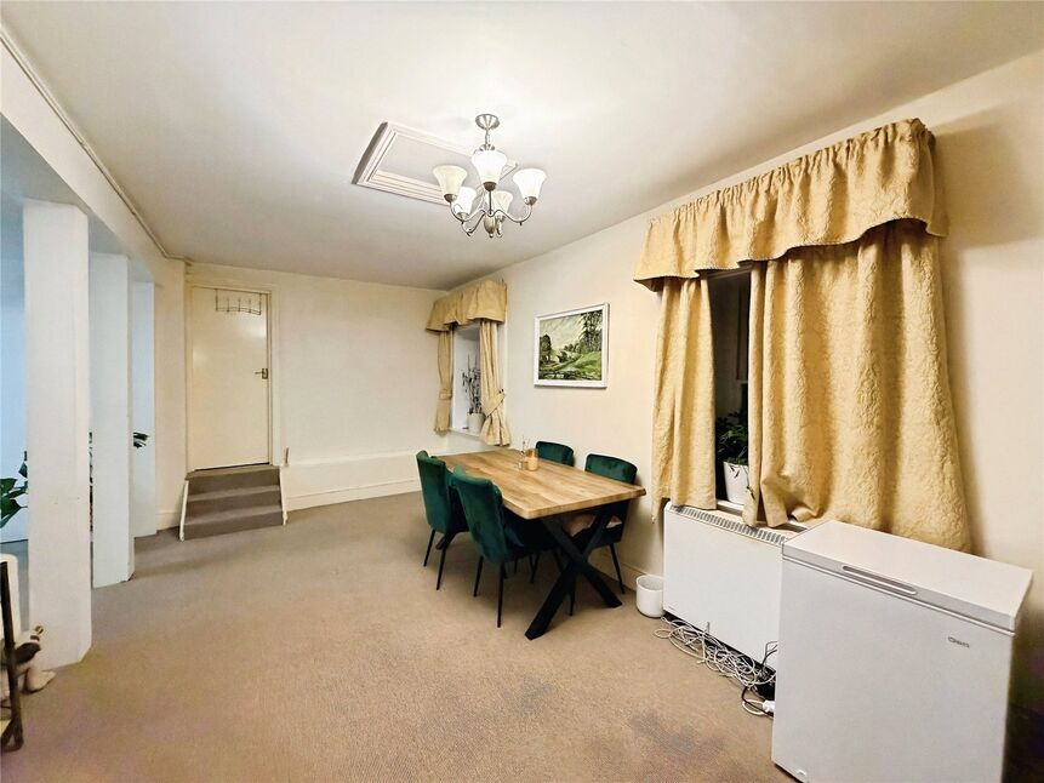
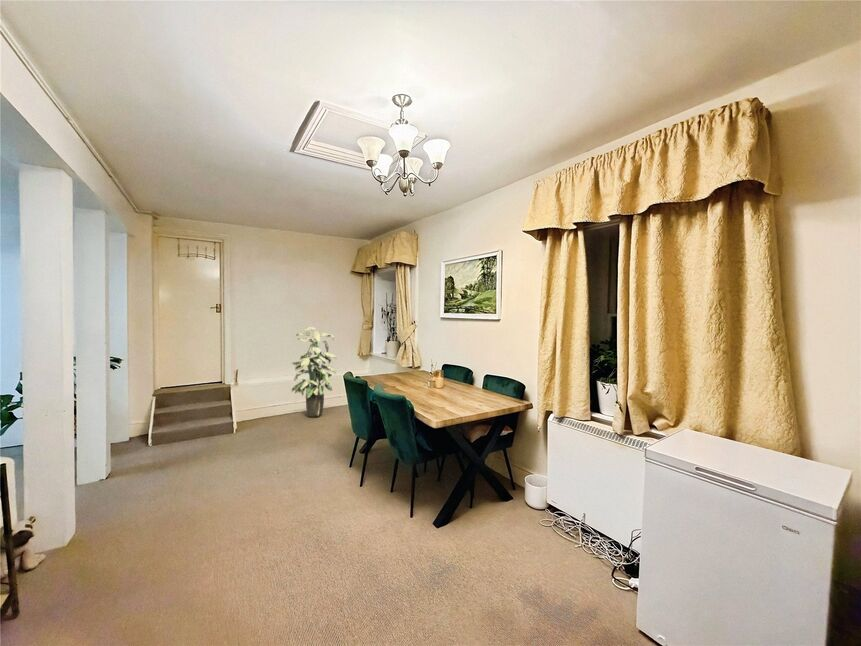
+ indoor plant (313, 371)
